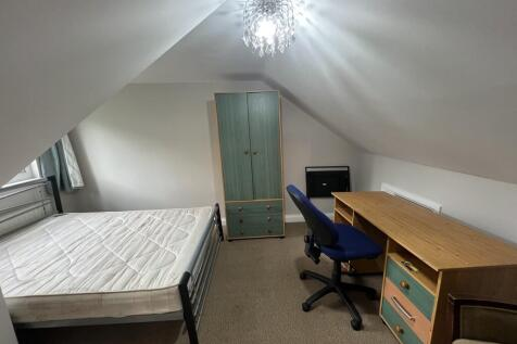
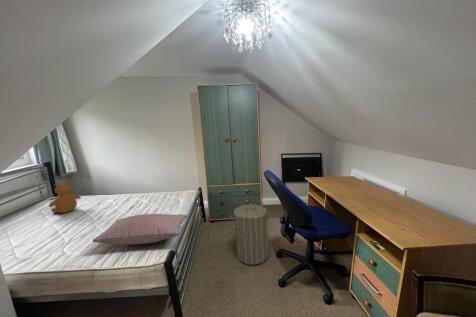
+ pillow (145, 227)
+ teddy bear (62, 196)
+ laundry hamper (251, 229)
